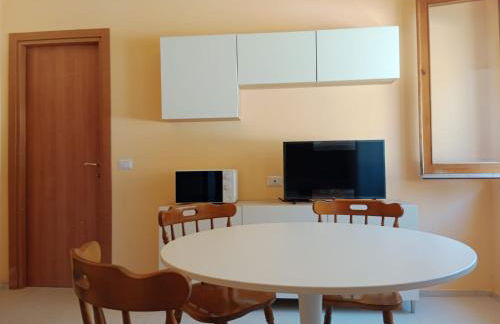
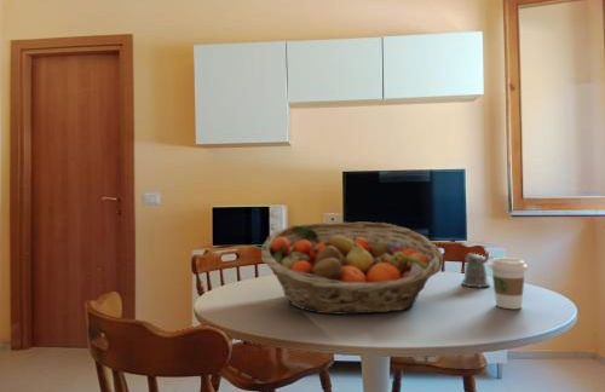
+ pepper shaker (478, 269)
+ fruit basket (348, 261)
+ coffee cup (507, 282)
